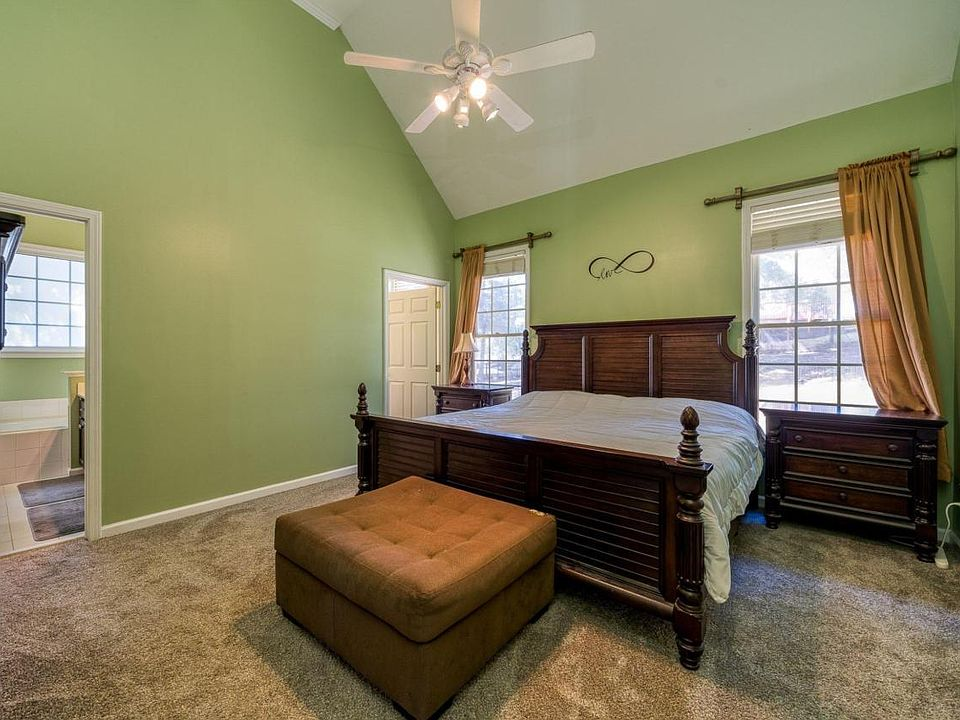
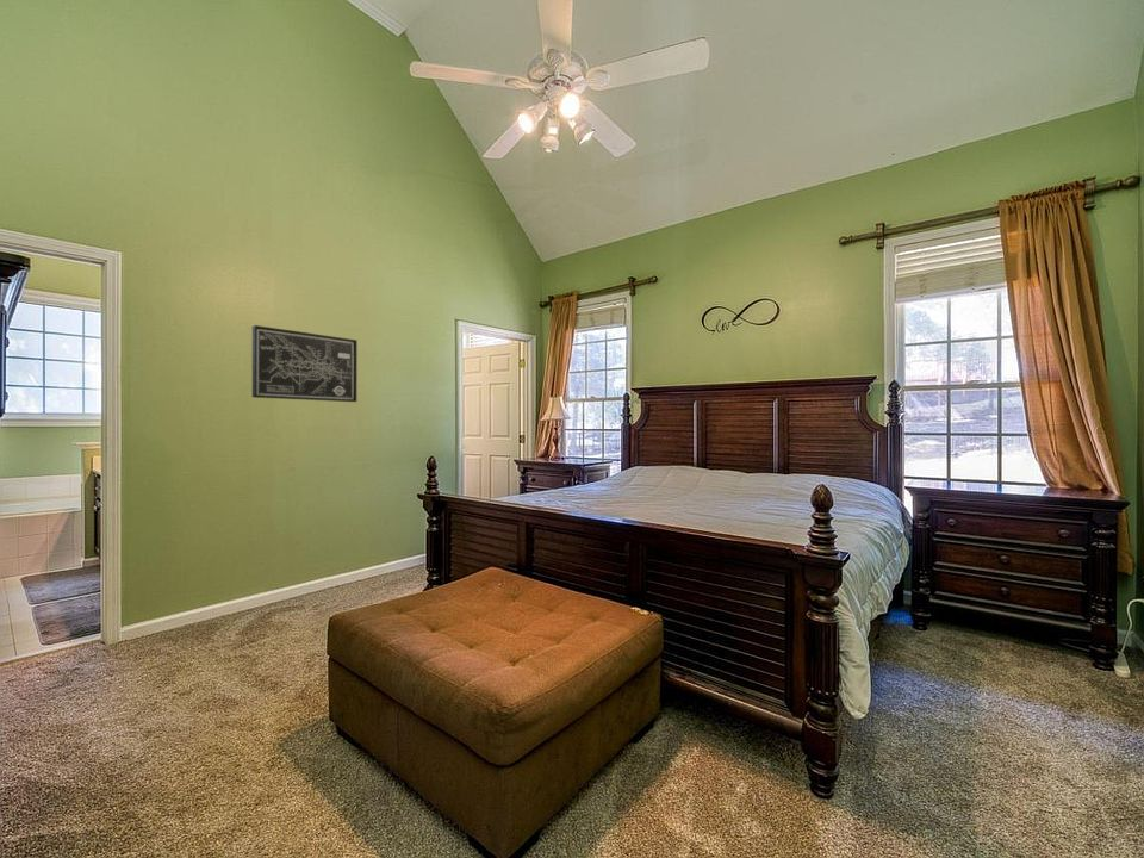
+ wall art (307, 366)
